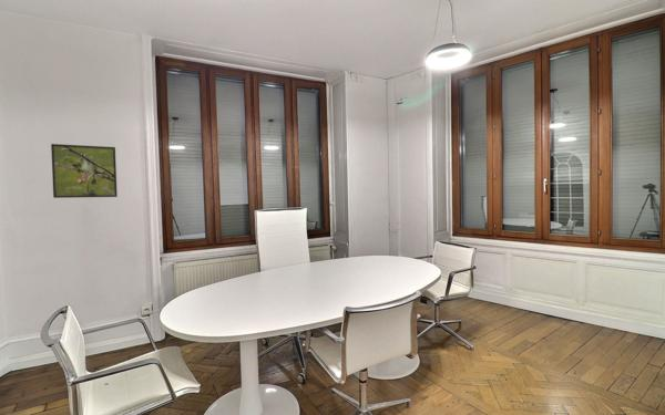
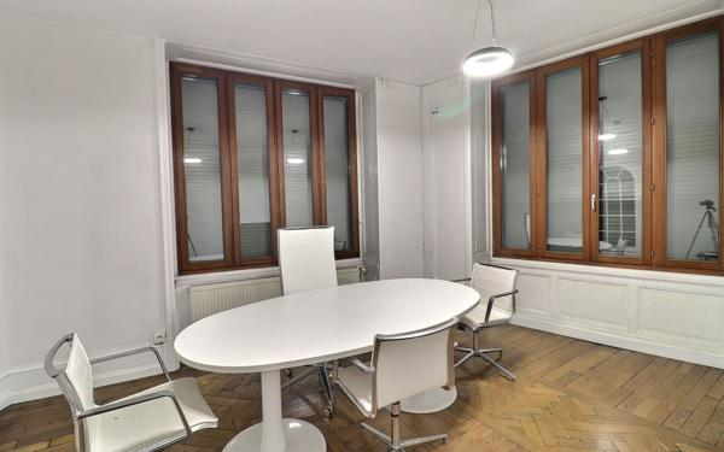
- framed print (85, 172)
